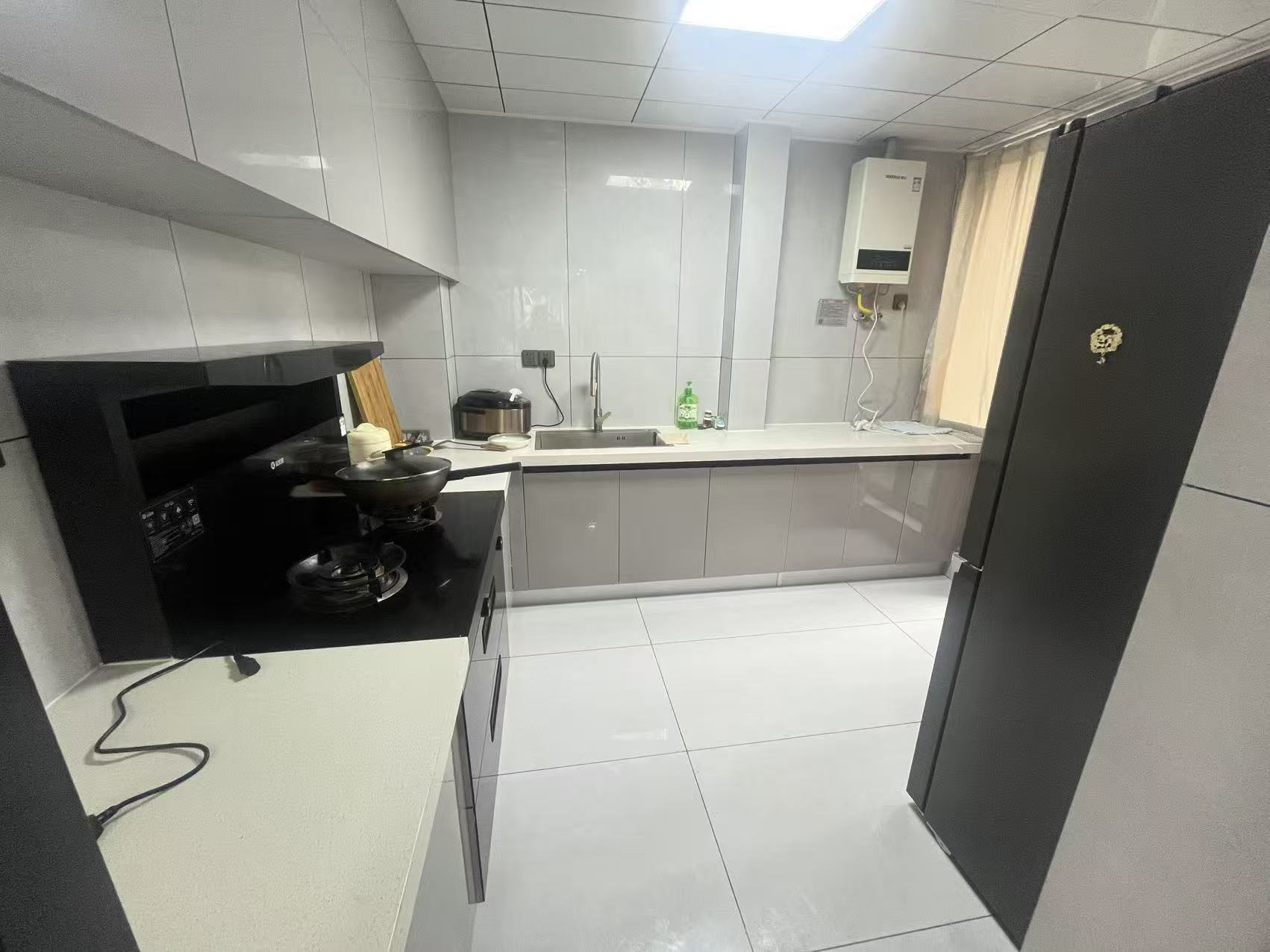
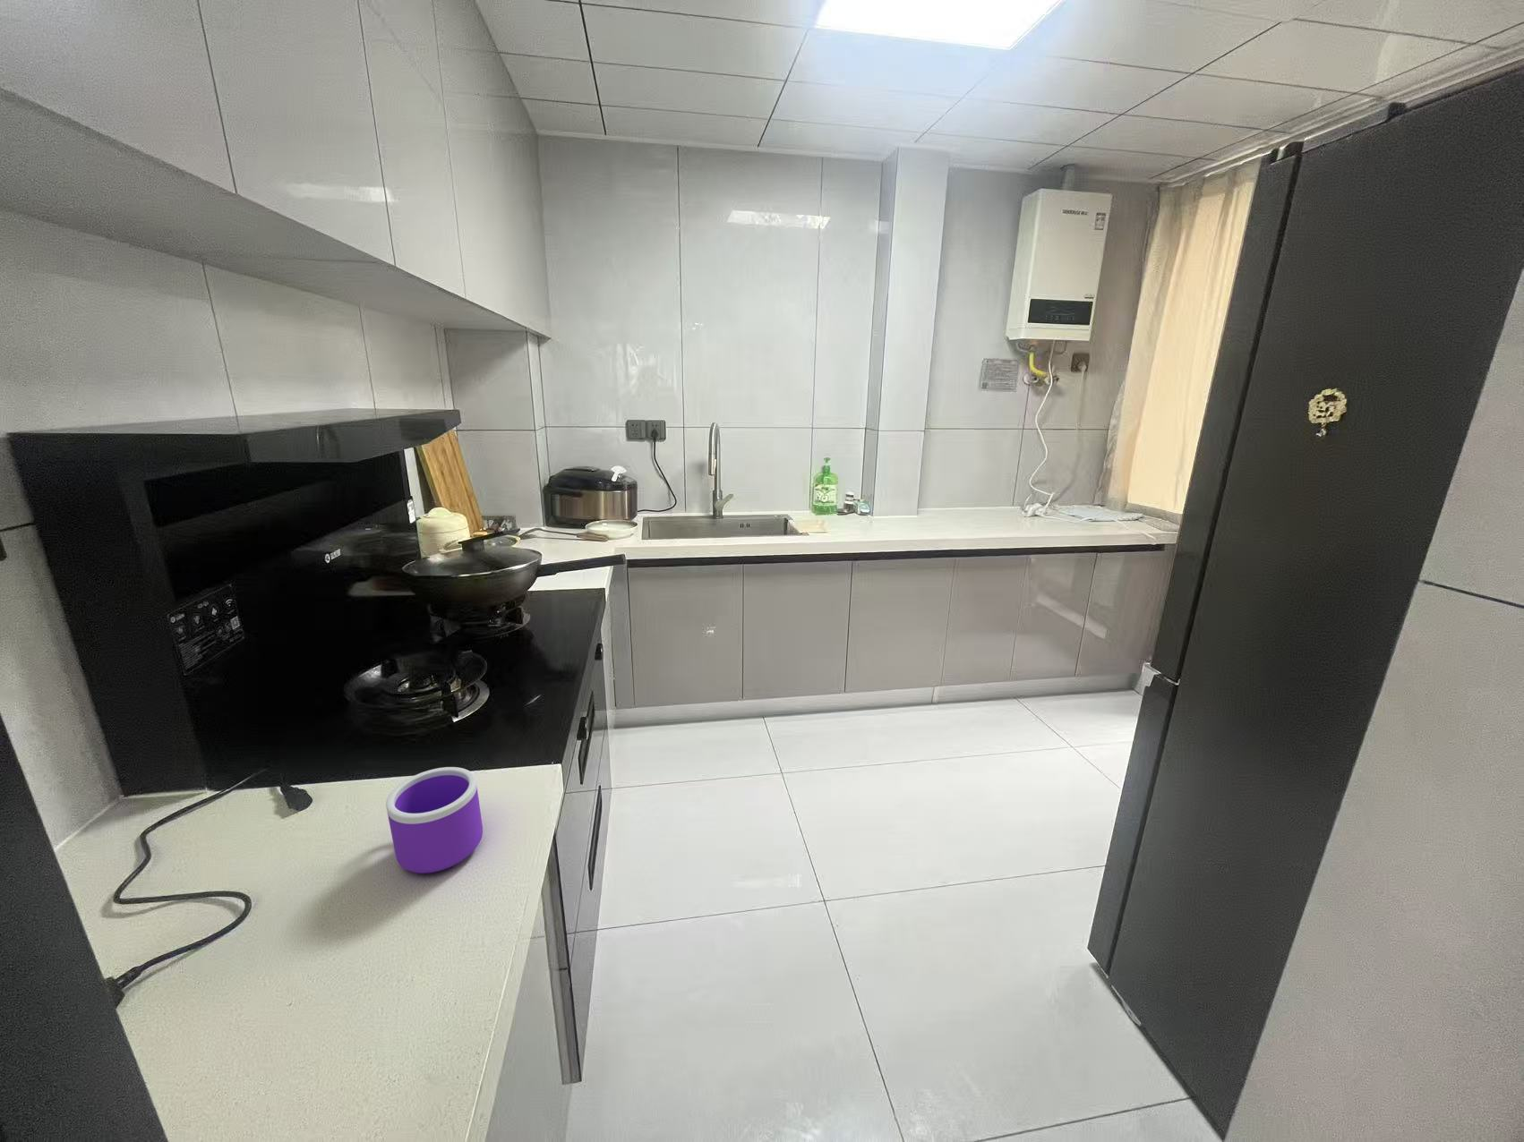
+ mug (432, 816)
